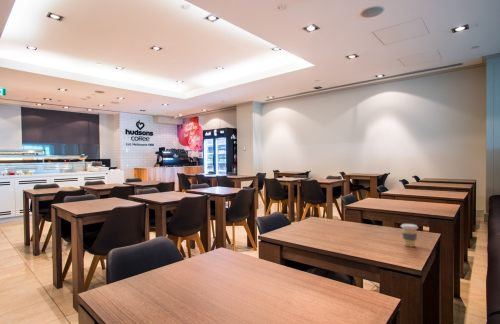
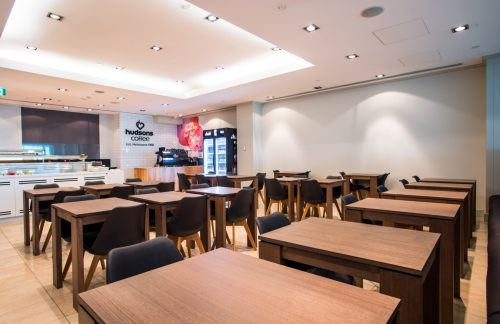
- coffee cup (409, 235)
